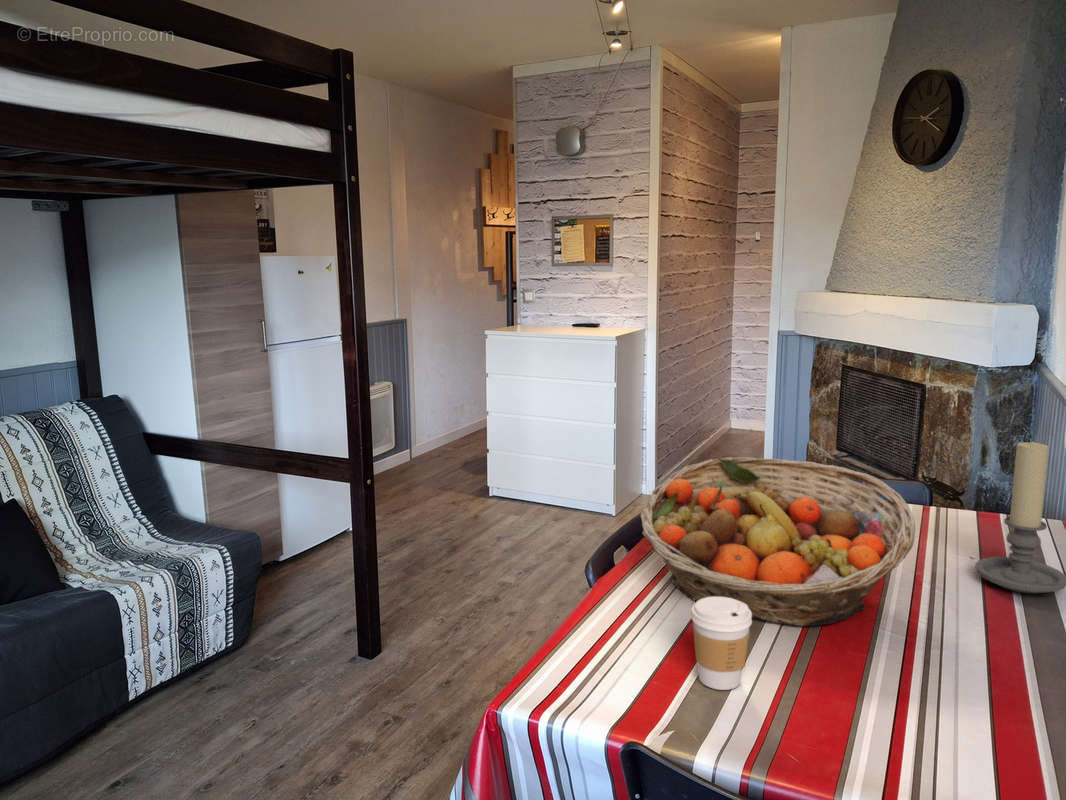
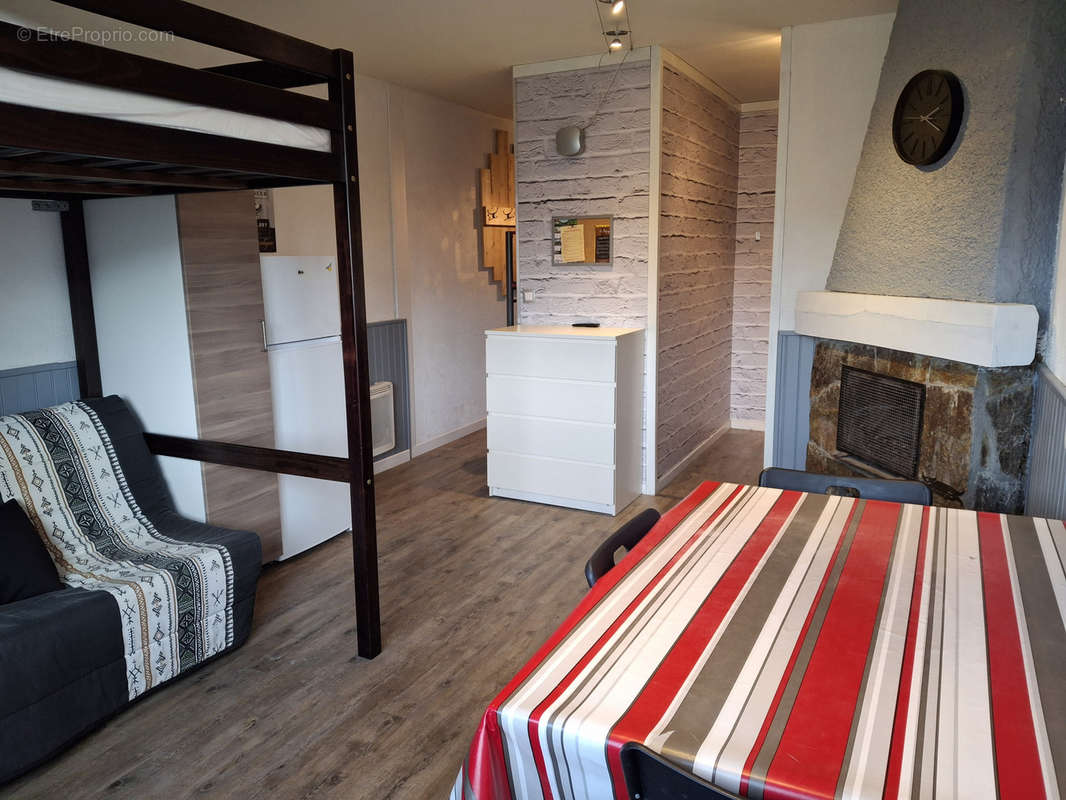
- coffee cup (720, 641)
- fruit basket (768, 534)
- candle holder (1026, 511)
